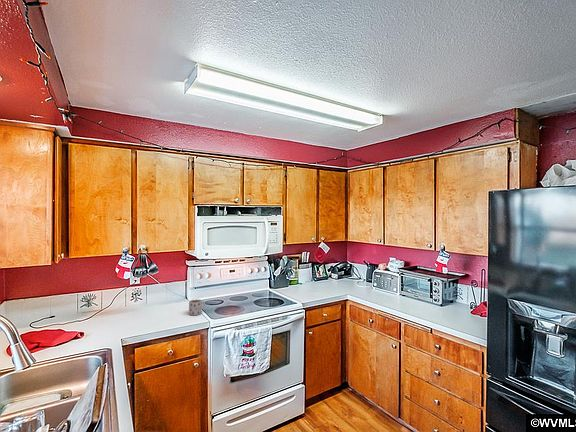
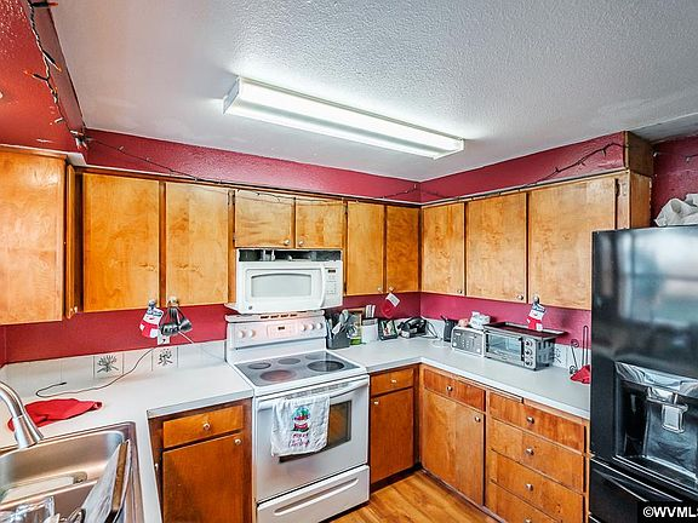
- mug (197, 306)
